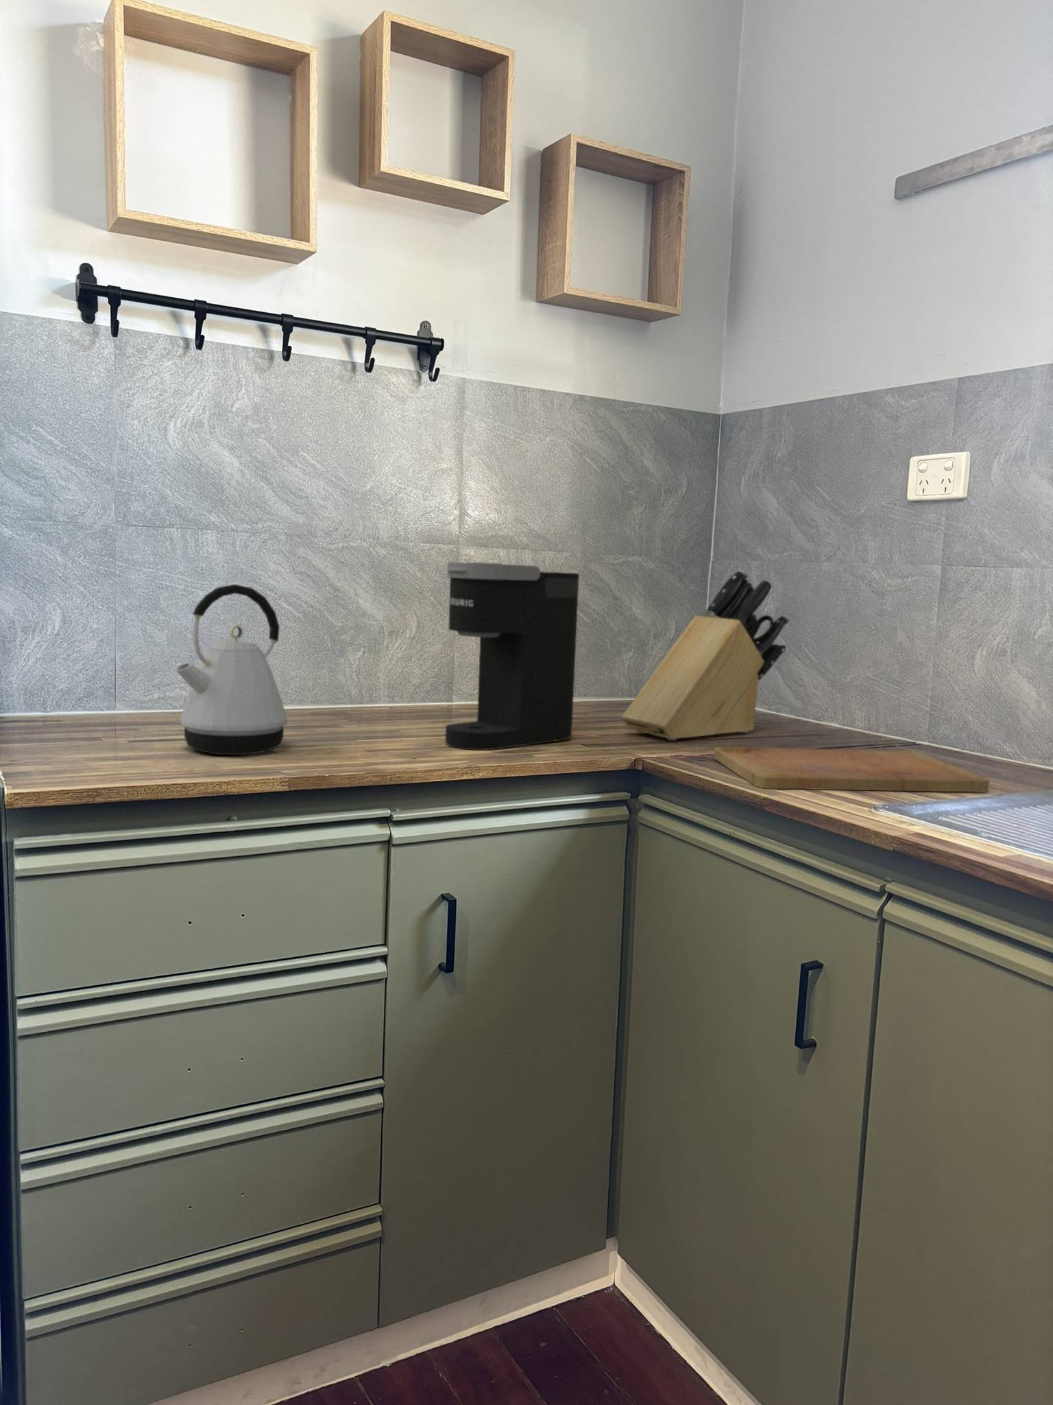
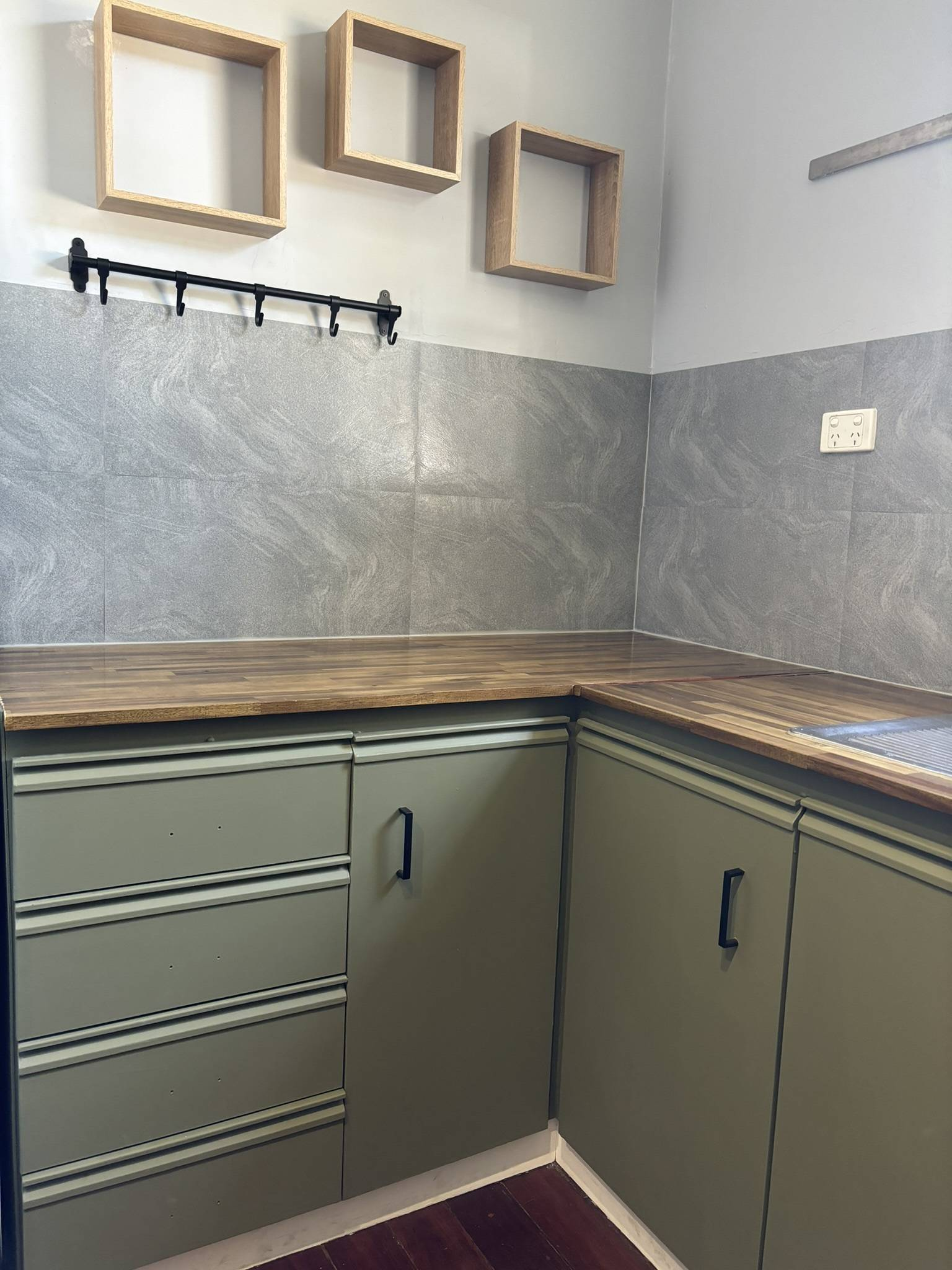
- knife block (710, 651)
- coffee maker (512, 653)
- cutting board (844, 768)
- kettle (231, 667)
